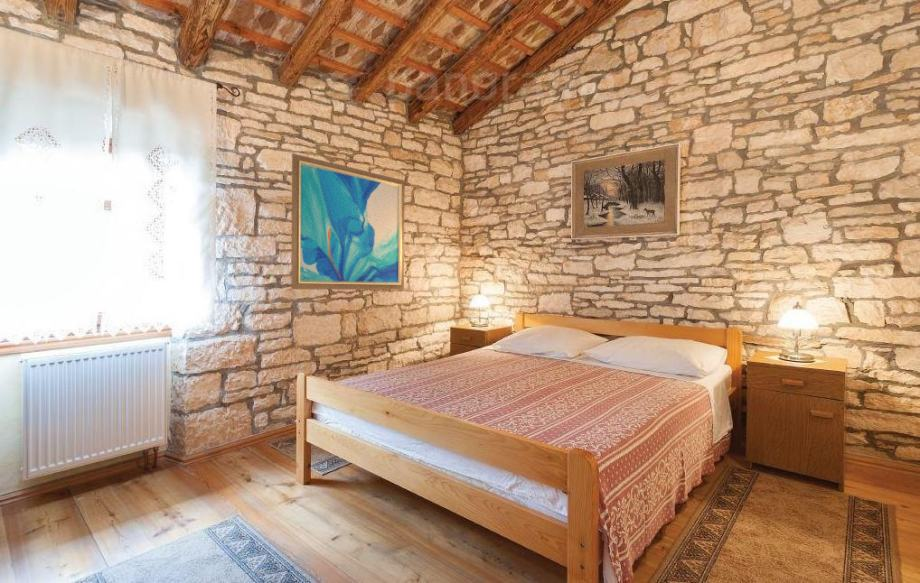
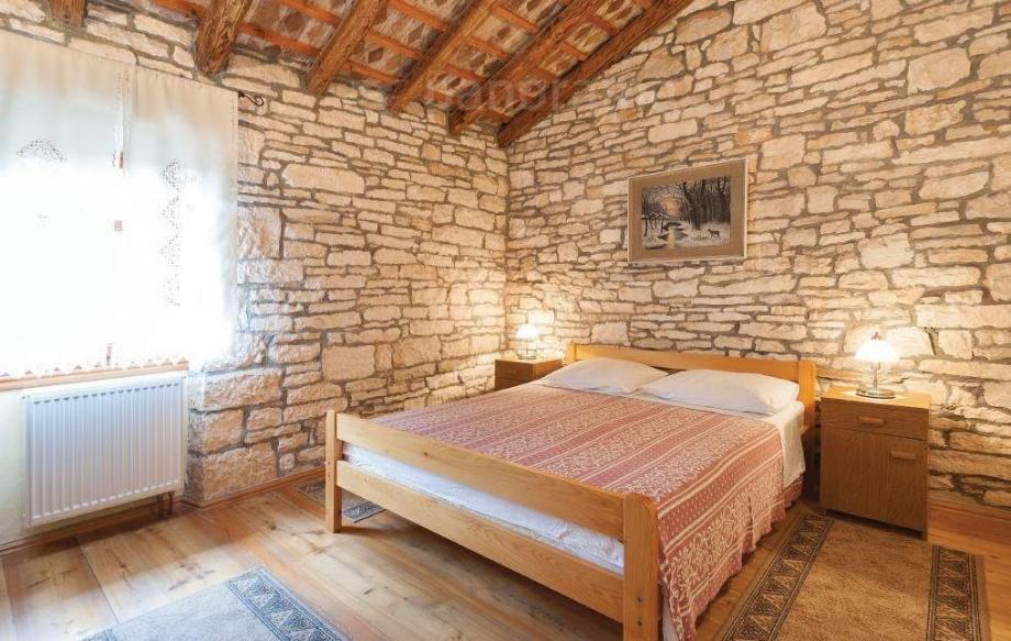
- wall art (354, 228)
